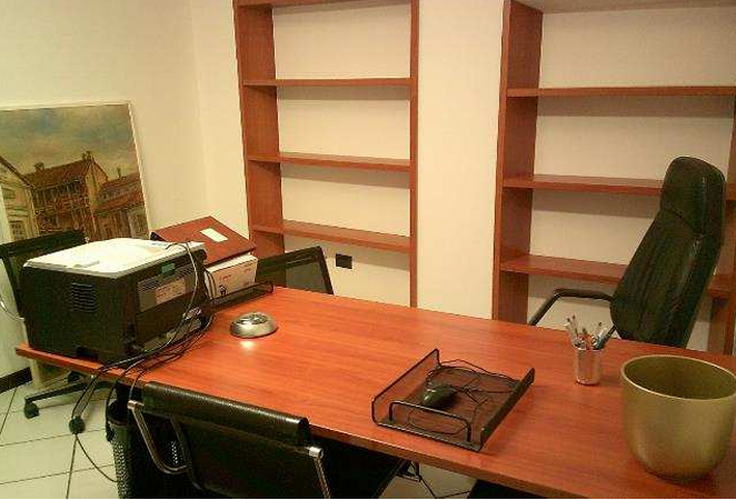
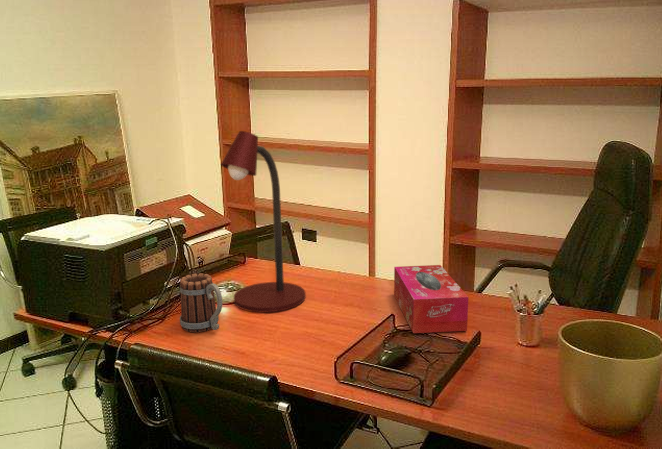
+ tissue box (427, 296)
+ desk lamp (273, 217)
+ mug (203, 304)
